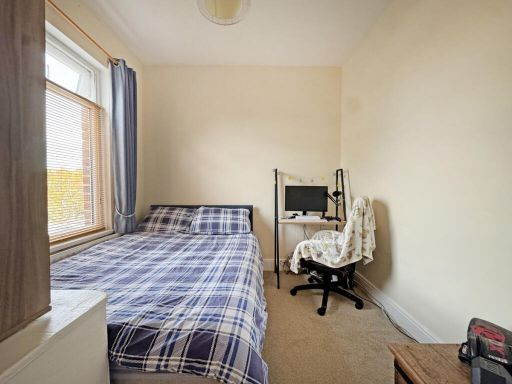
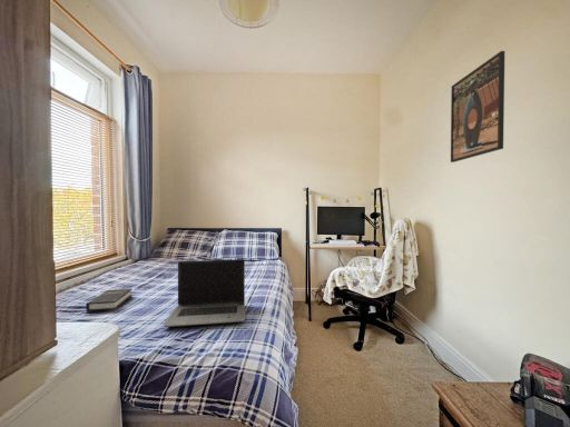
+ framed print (474, 113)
+ hardback book (110, 299)
+ laptop computer (208, 290)
